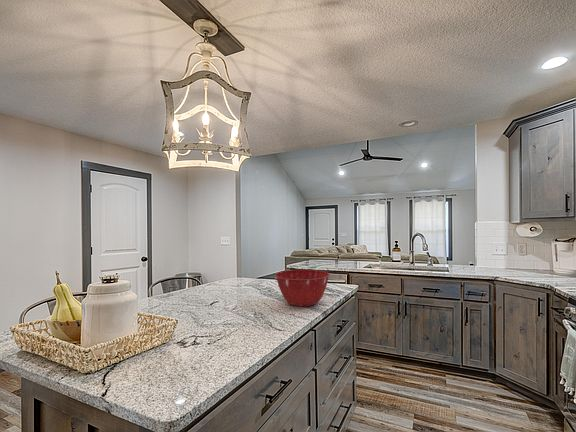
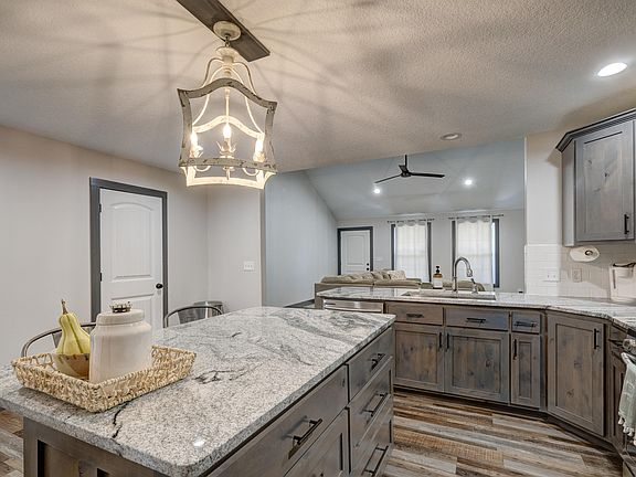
- mixing bowl (302, 288)
